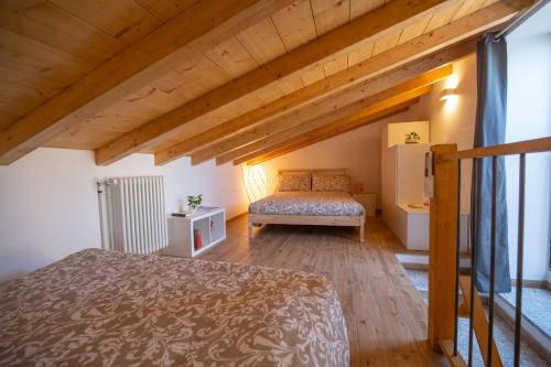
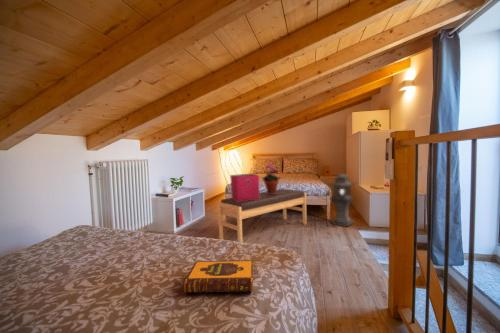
+ potted plant (271, 178)
+ bench (266, 212)
+ lantern (342, 198)
+ hardback book (221, 276)
+ storage bin (244, 186)
